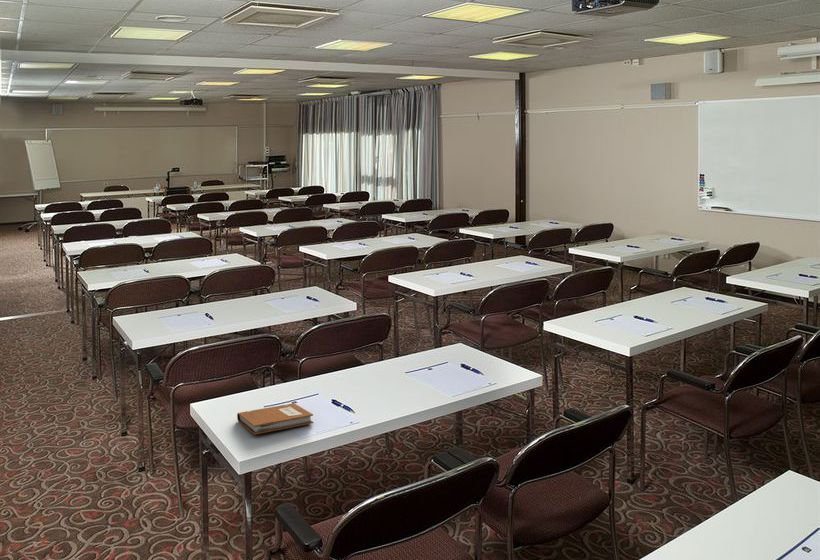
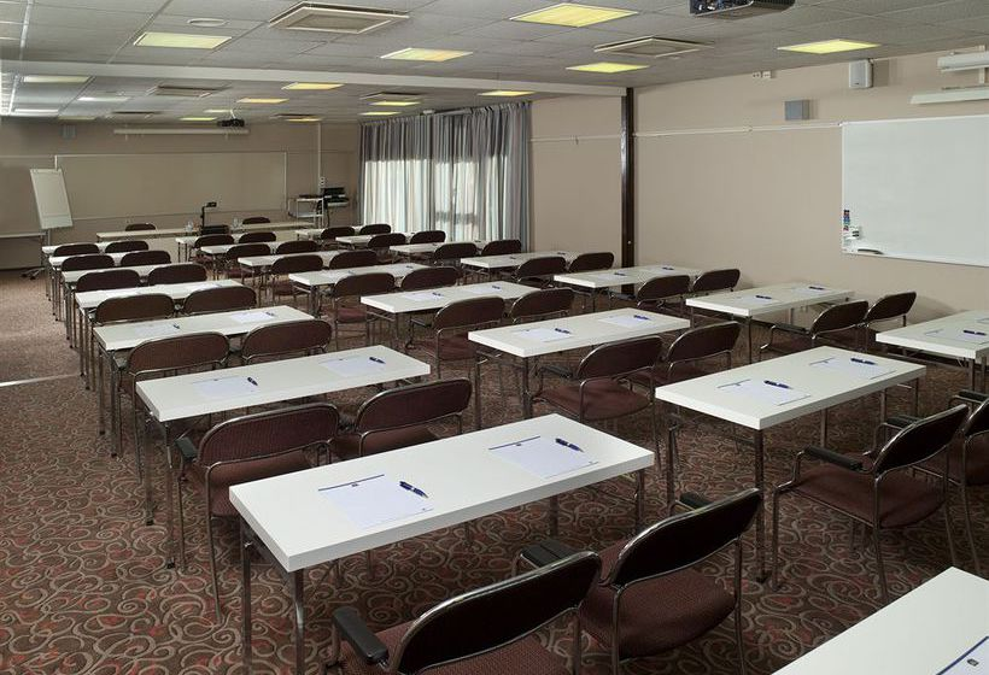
- notebook (276, 417)
